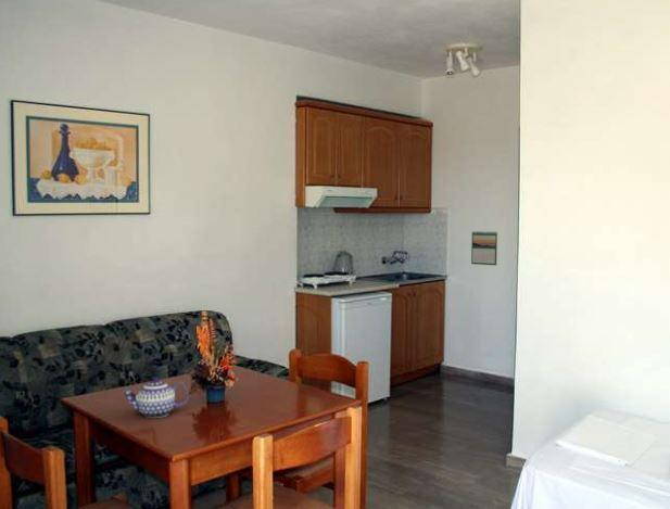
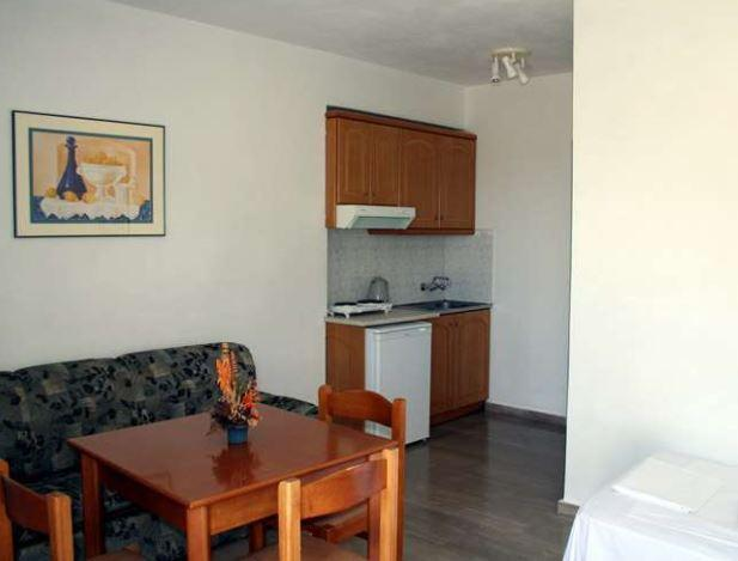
- teapot (156, 395)
- calendar (483, 247)
